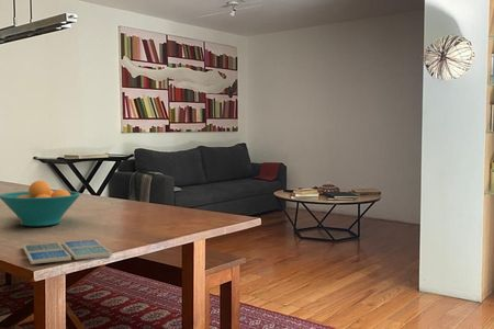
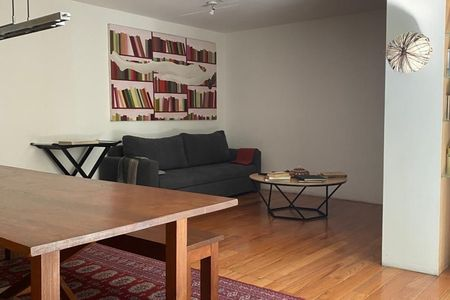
- fruit bowl (41, 202)
- drink coaster (66, 249)
